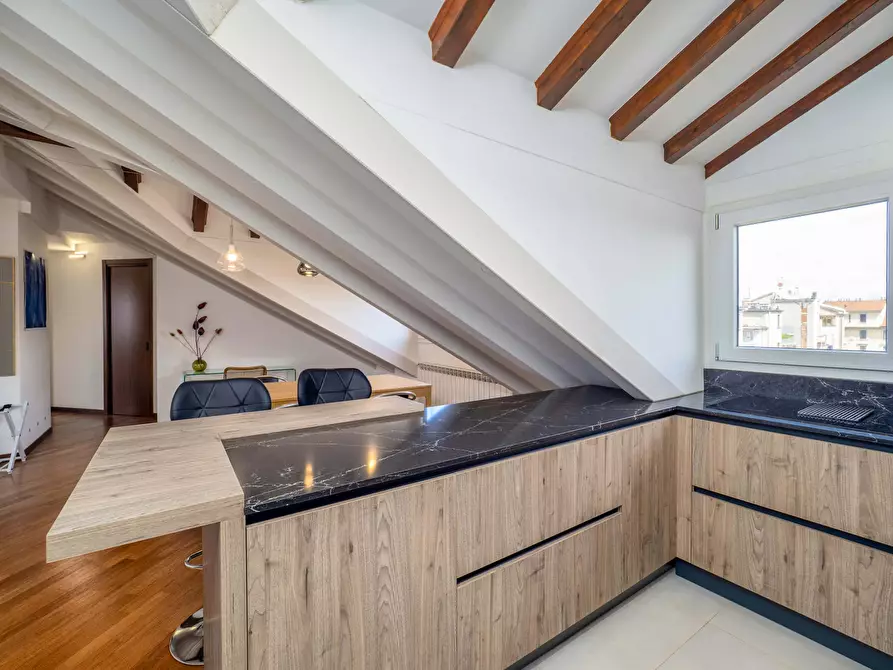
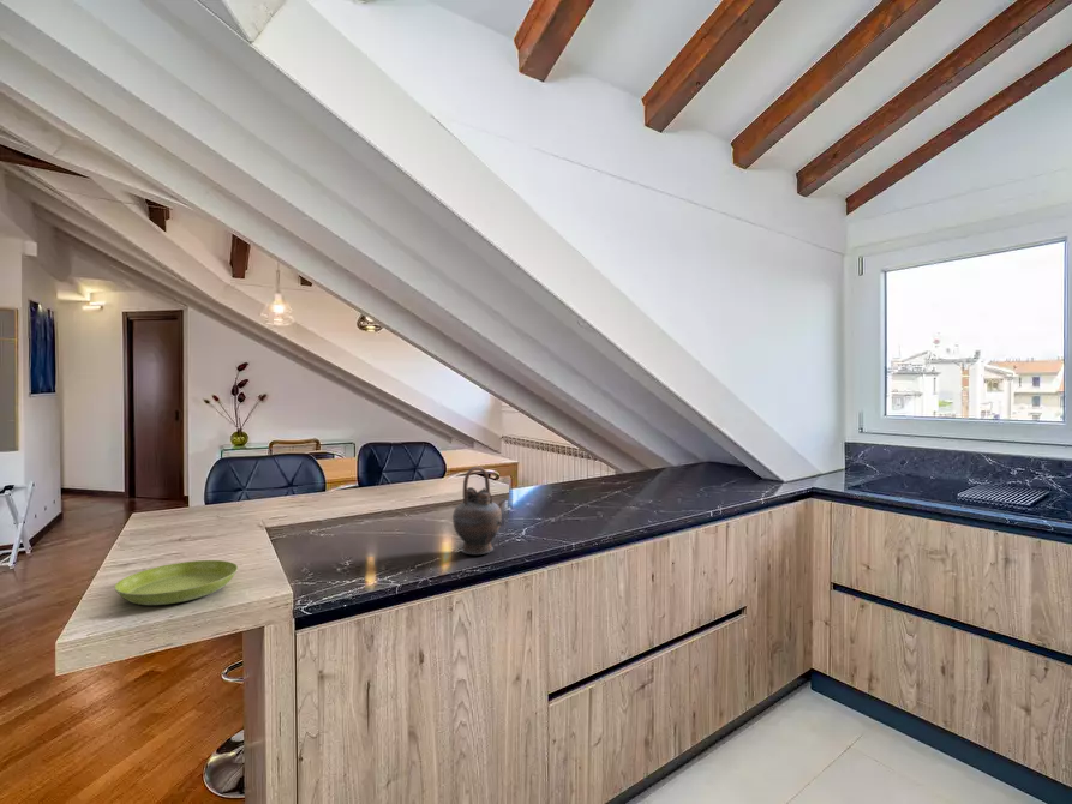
+ teapot (481, 508)
+ saucer (179, 582)
